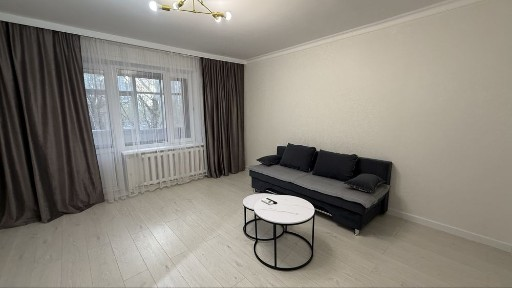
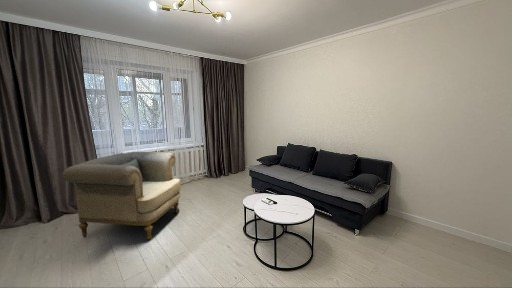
+ armchair (135, 190)
